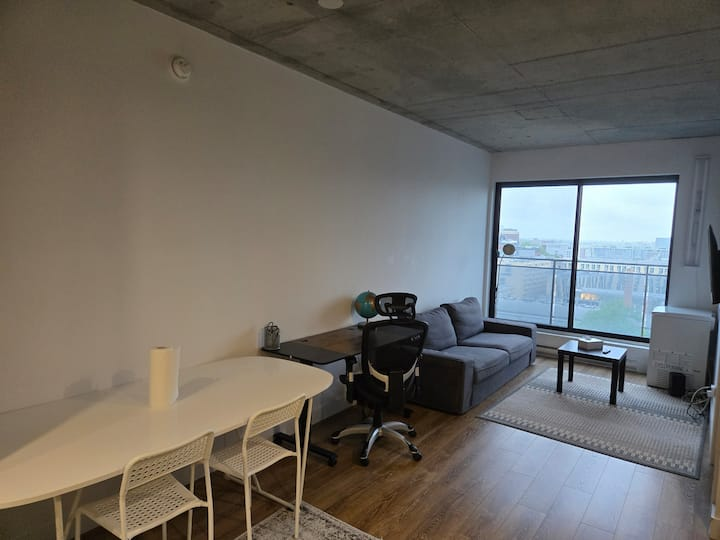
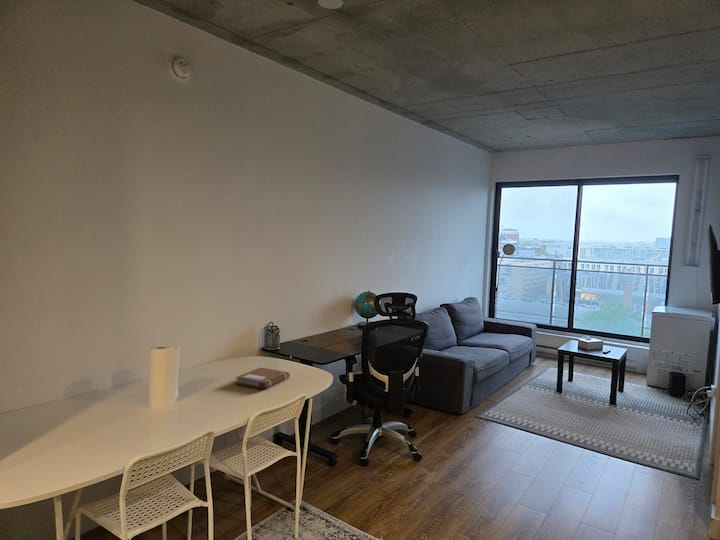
+ notebook (262, 378)
